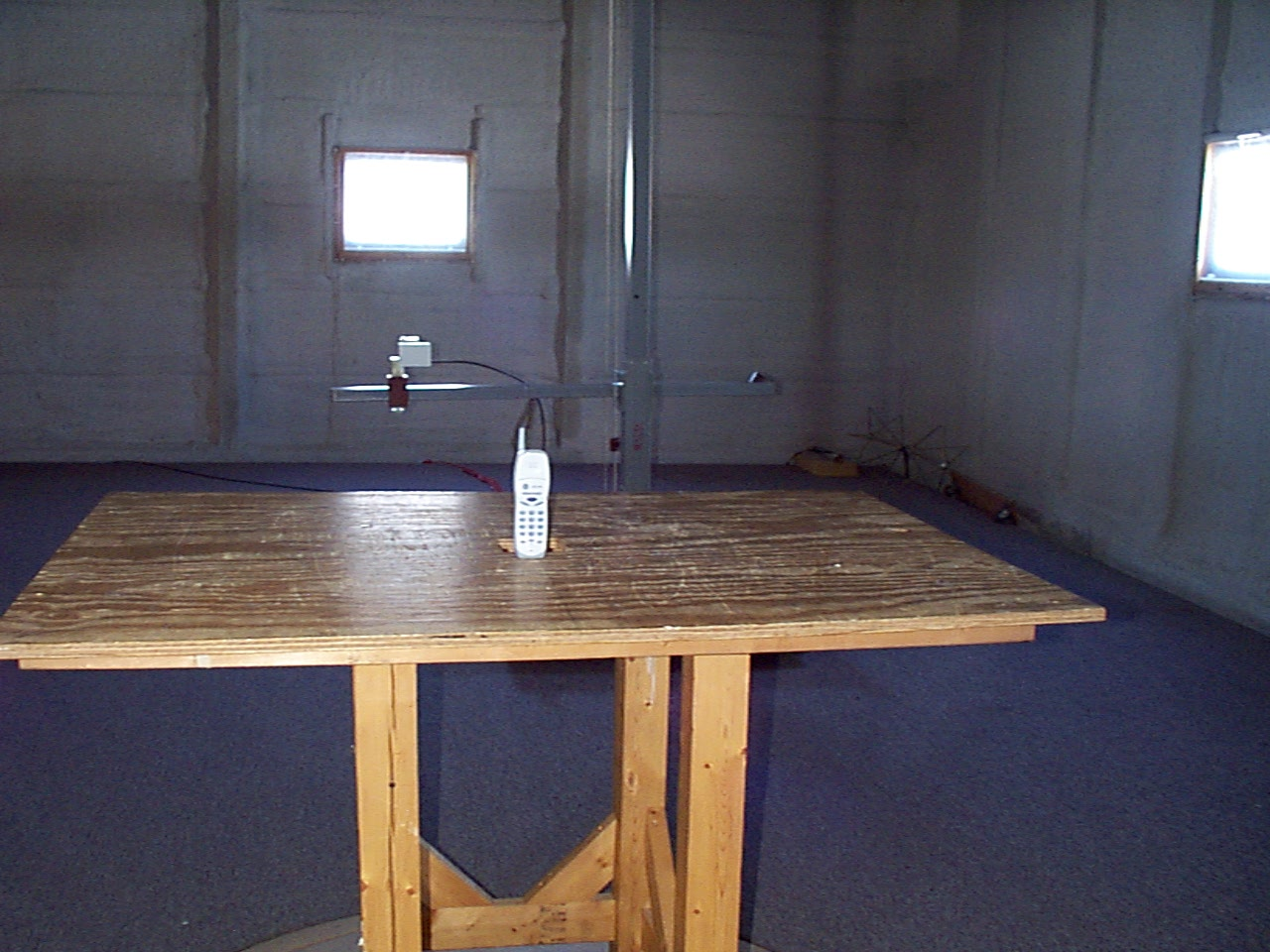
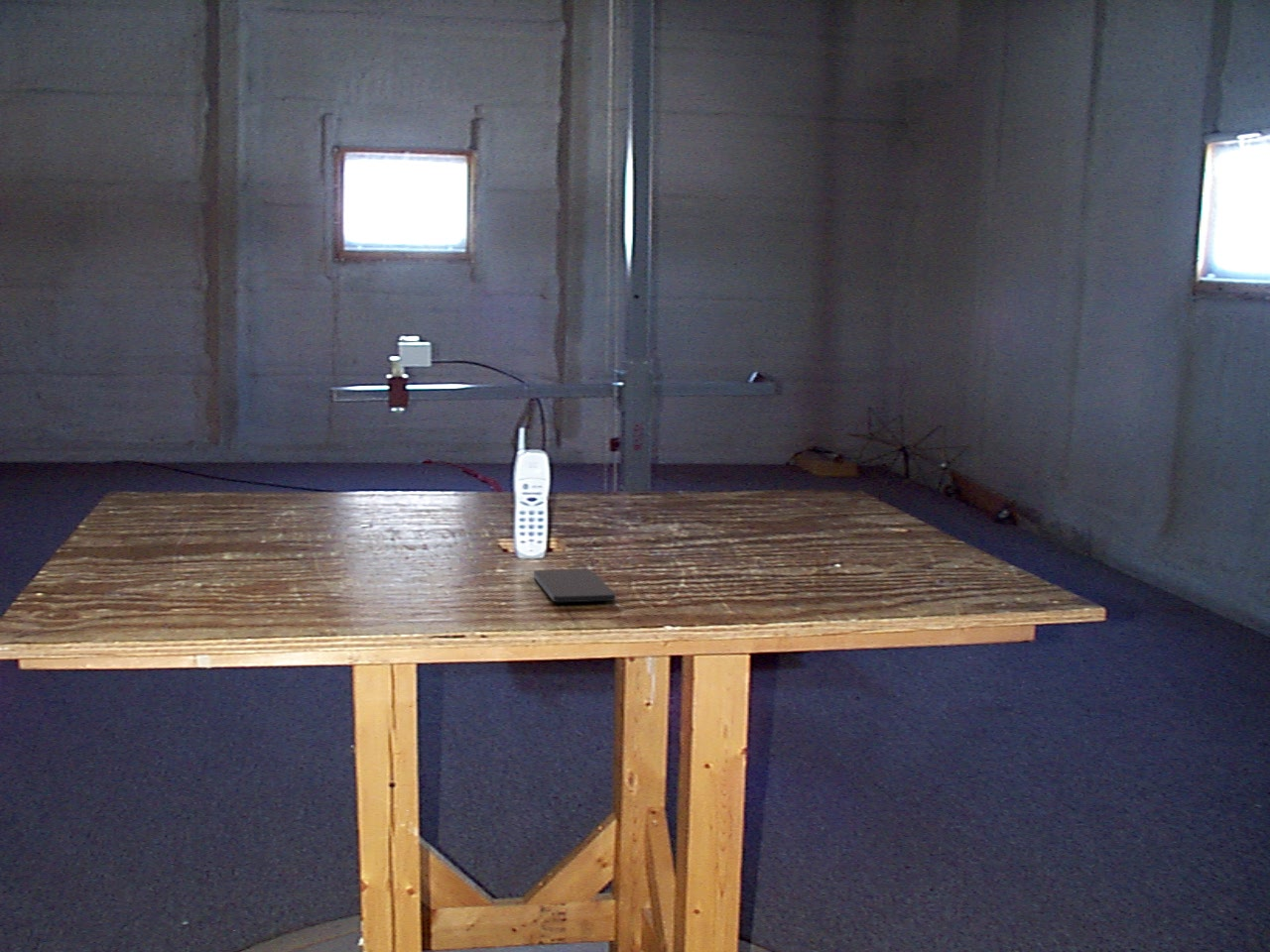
+ smartphone (572, 584)
